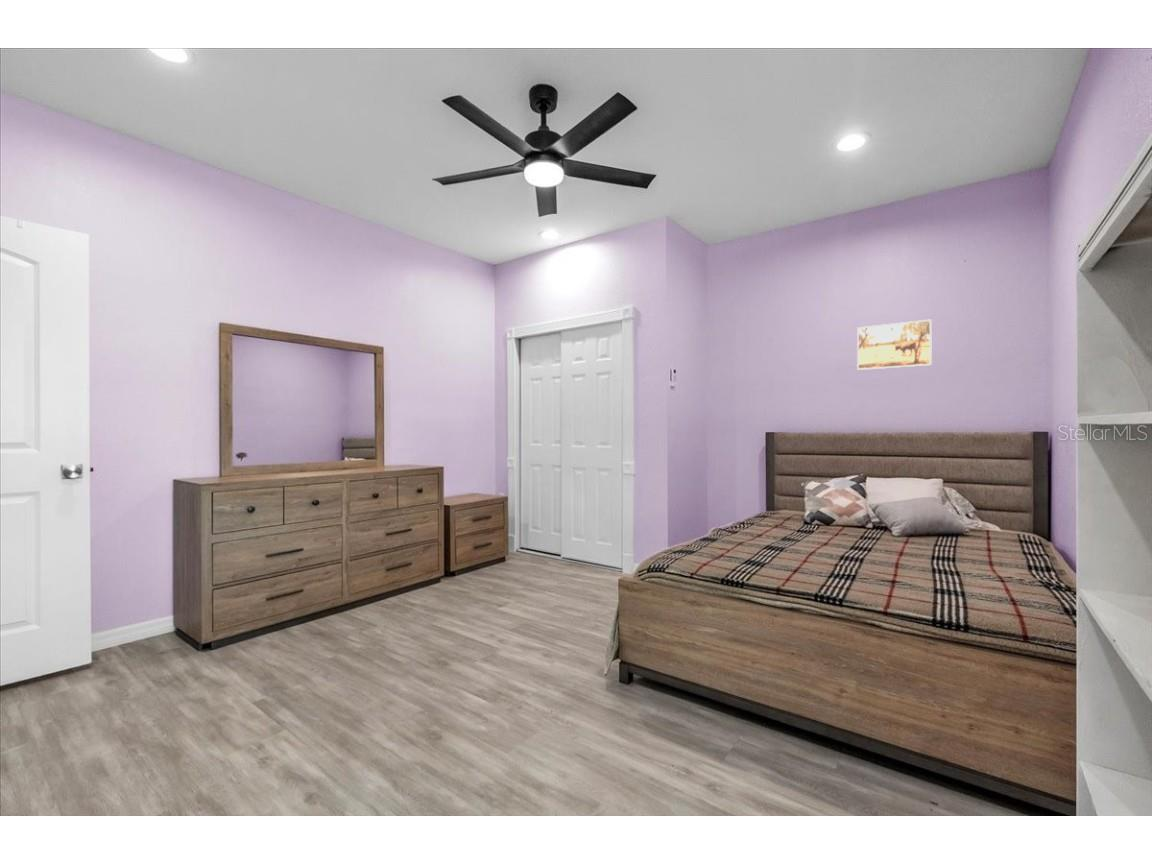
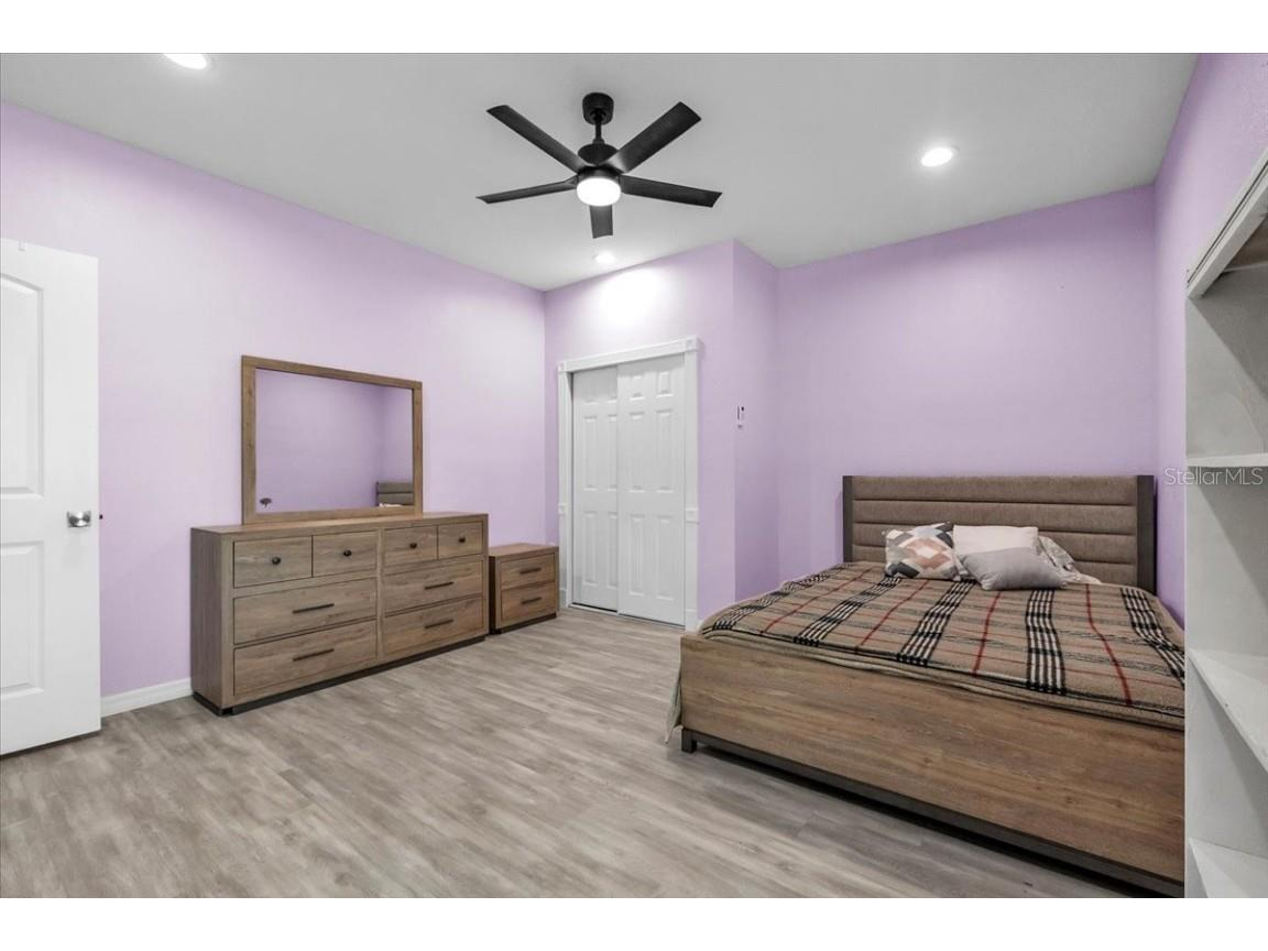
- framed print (893, 345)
